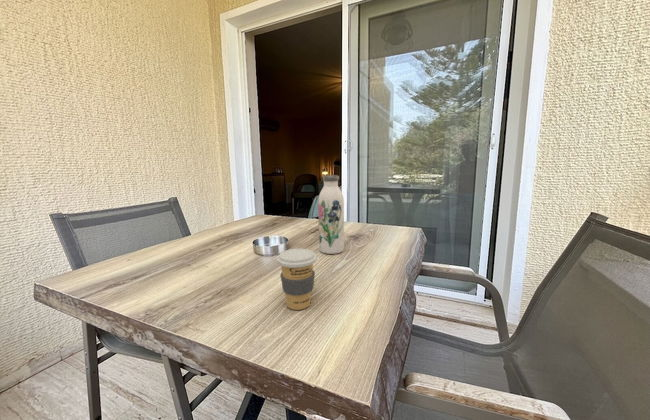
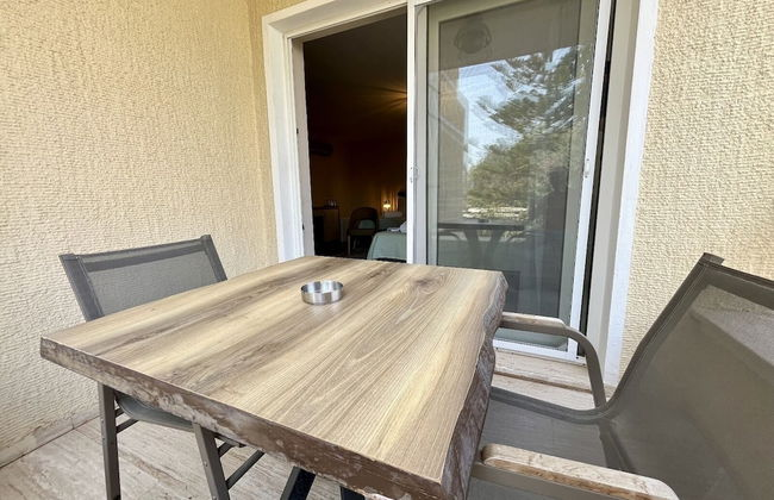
- coffee cup (297, 279)
- water bottle (331, 213)
